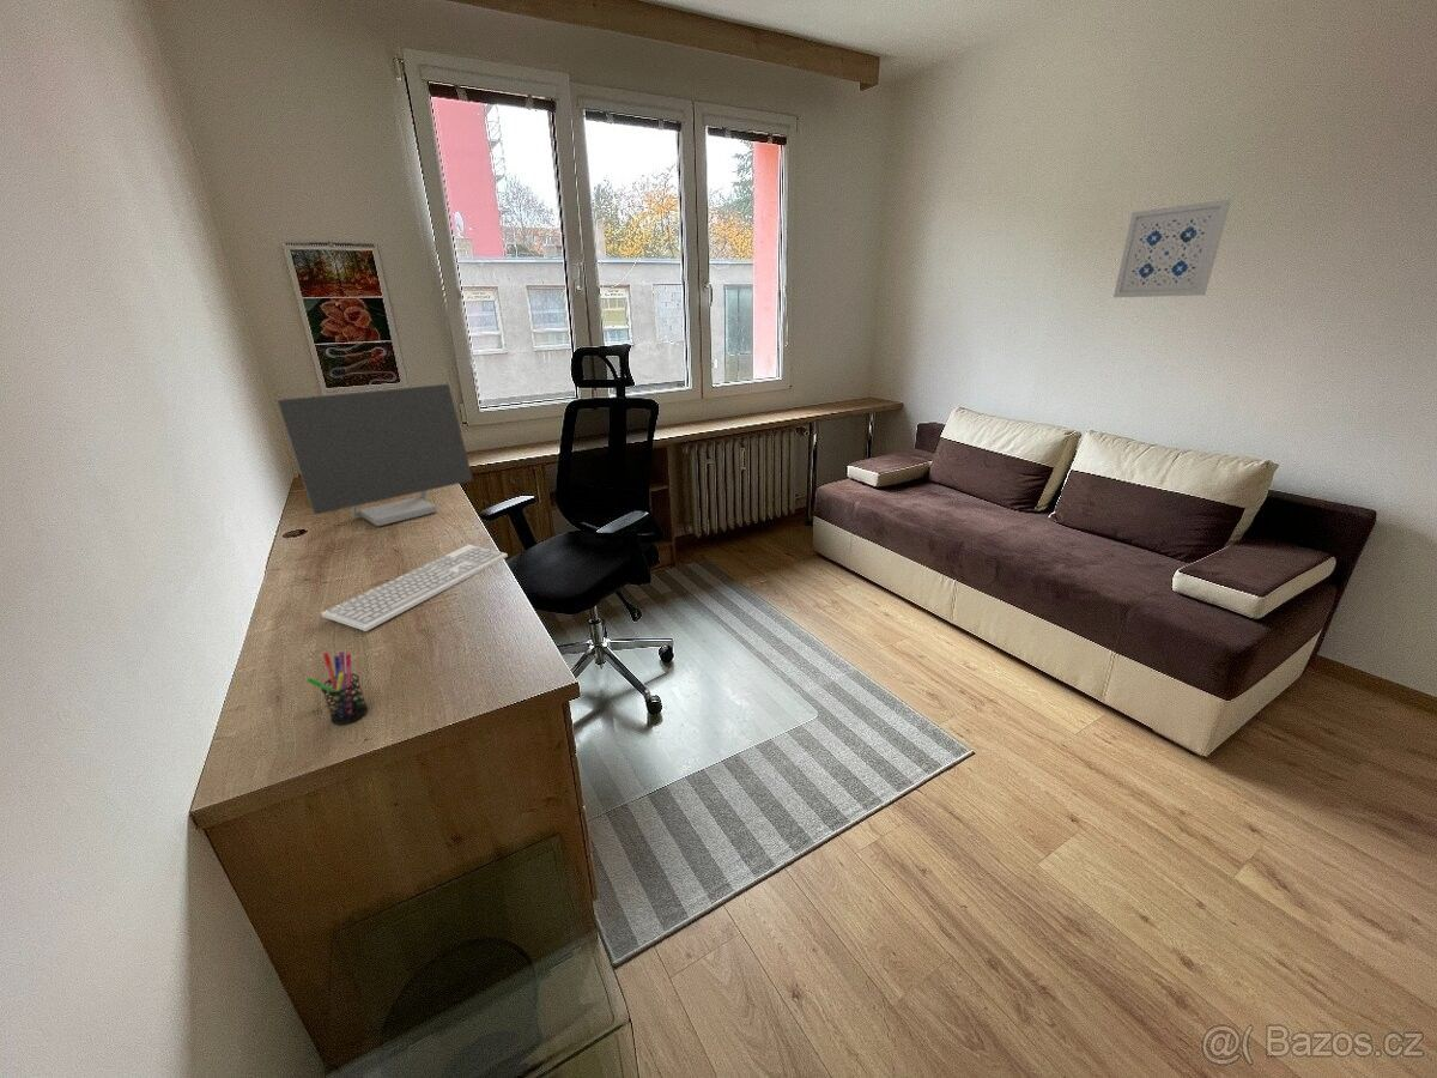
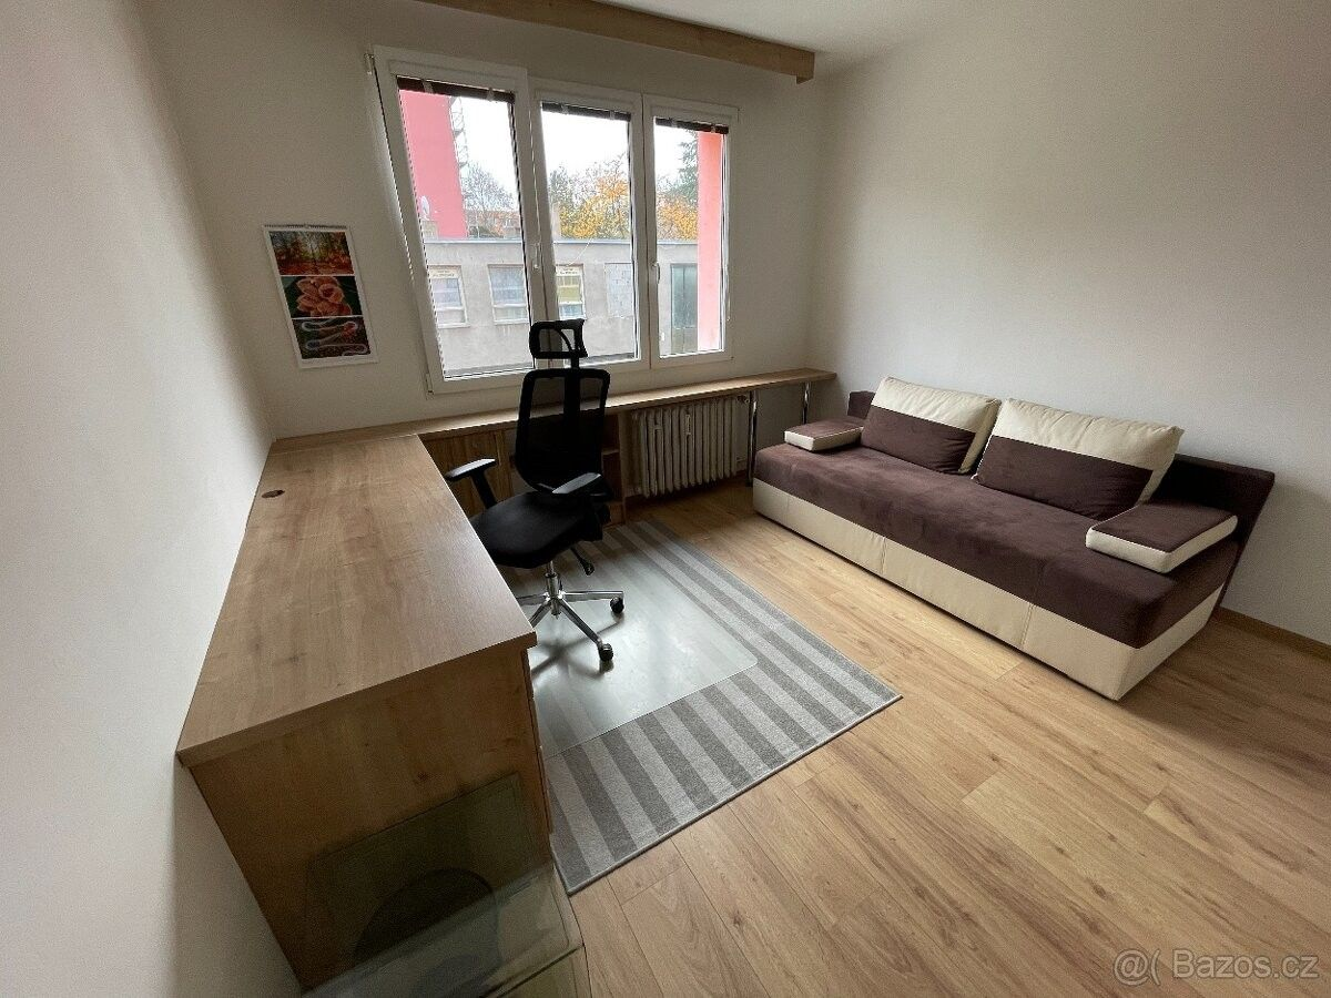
- wall art (1168, 252)
- computer monitor (384, 455)
- keyboard (424, 580)
- pen holder (336, 688)
